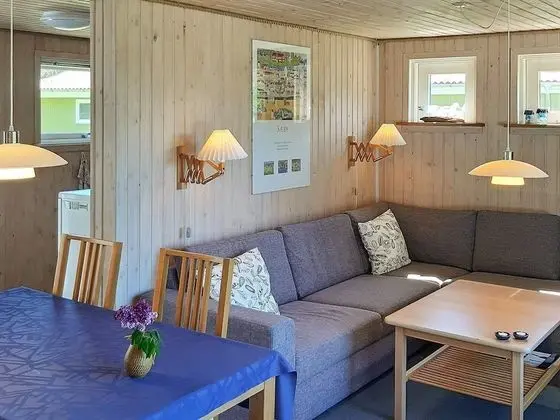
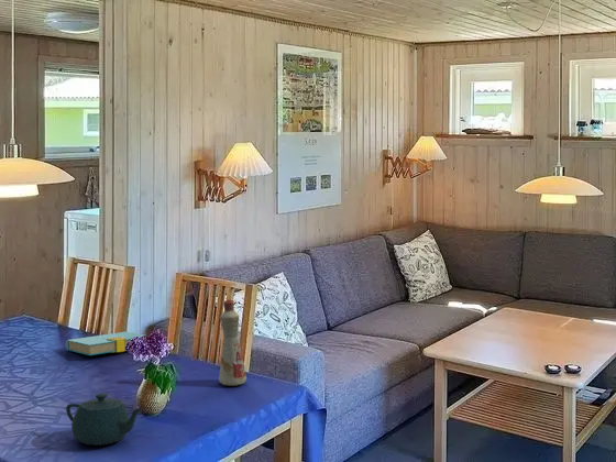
+ book (108, 342)
+ bottle (232, 341)
+ teapot (103, 417)
